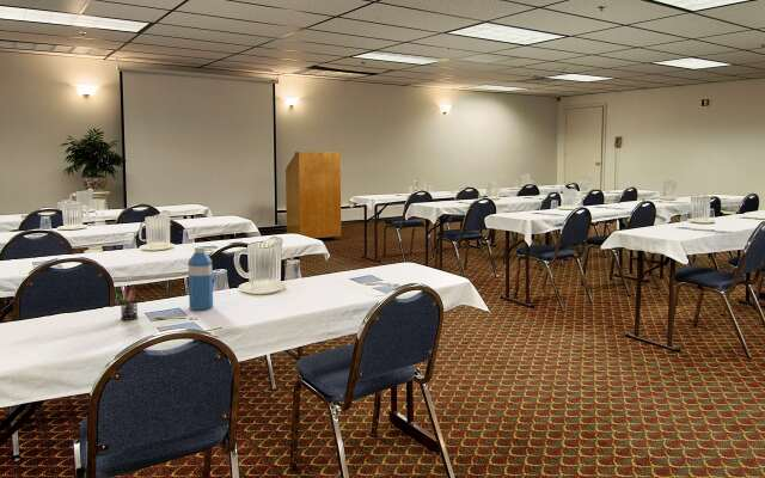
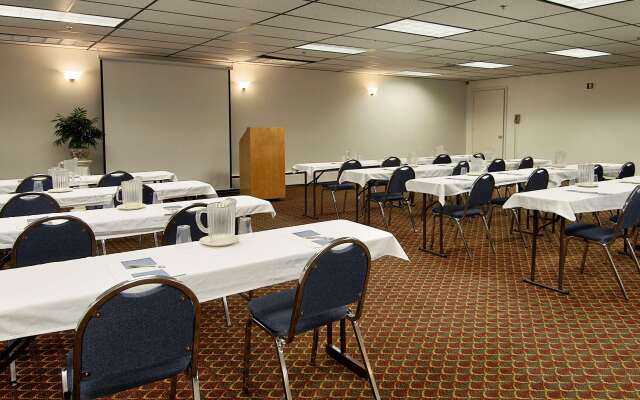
- pen holder (127, 302)
- water bottle (200, 277)
